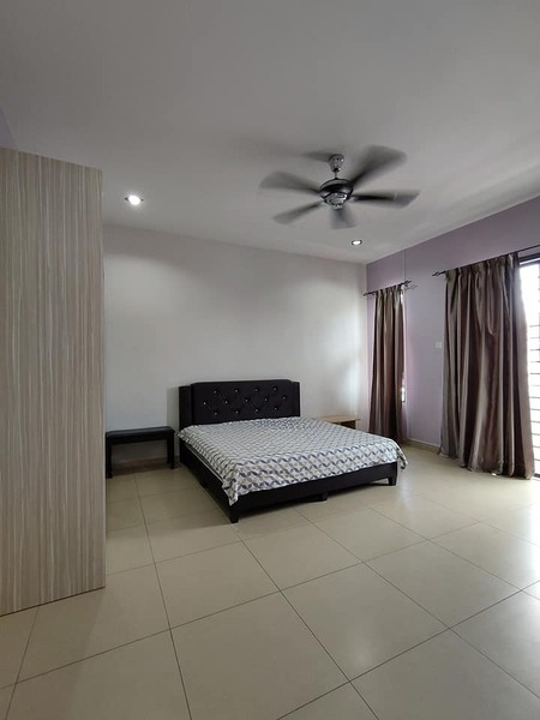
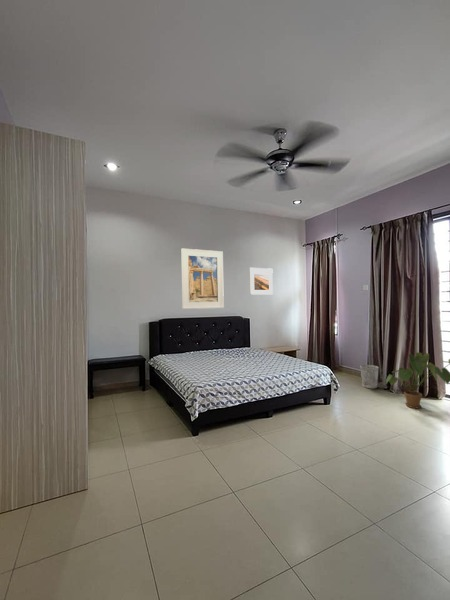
+ house plant (422, 379)
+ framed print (261, 281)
+ wastebasket (369, 377)
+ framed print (203, 279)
